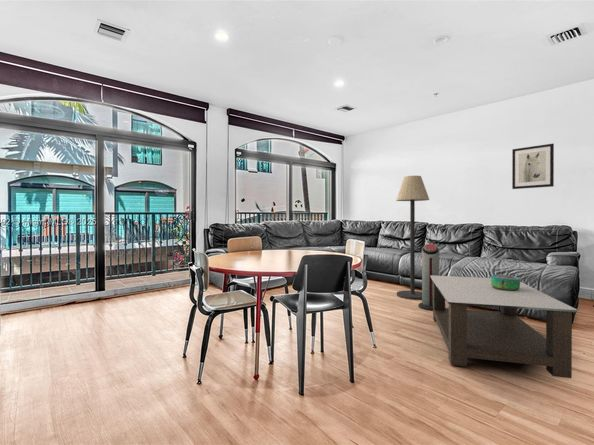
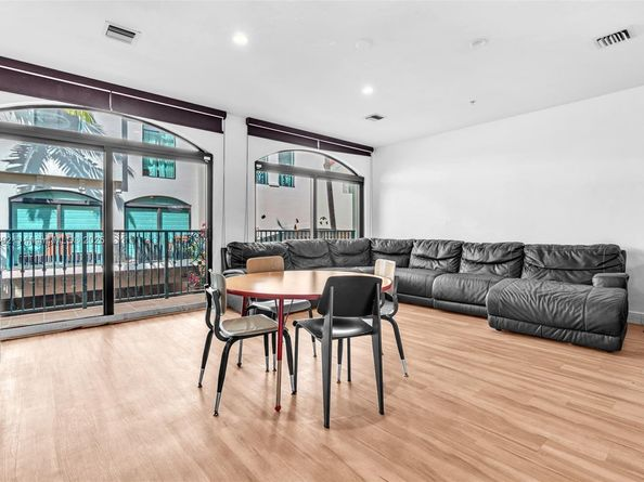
- floor lamp (412, 236)
- wall art (532, 167)
- coffee table (486, 315)
- decorative bowl (505, 282)
- air purifier (430, 275)
